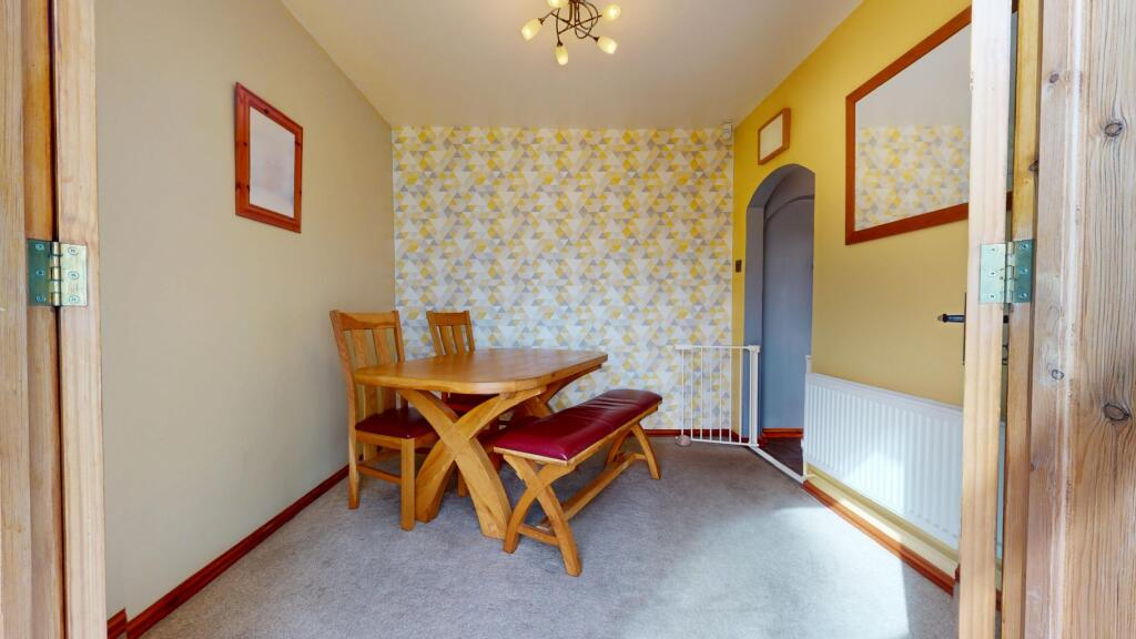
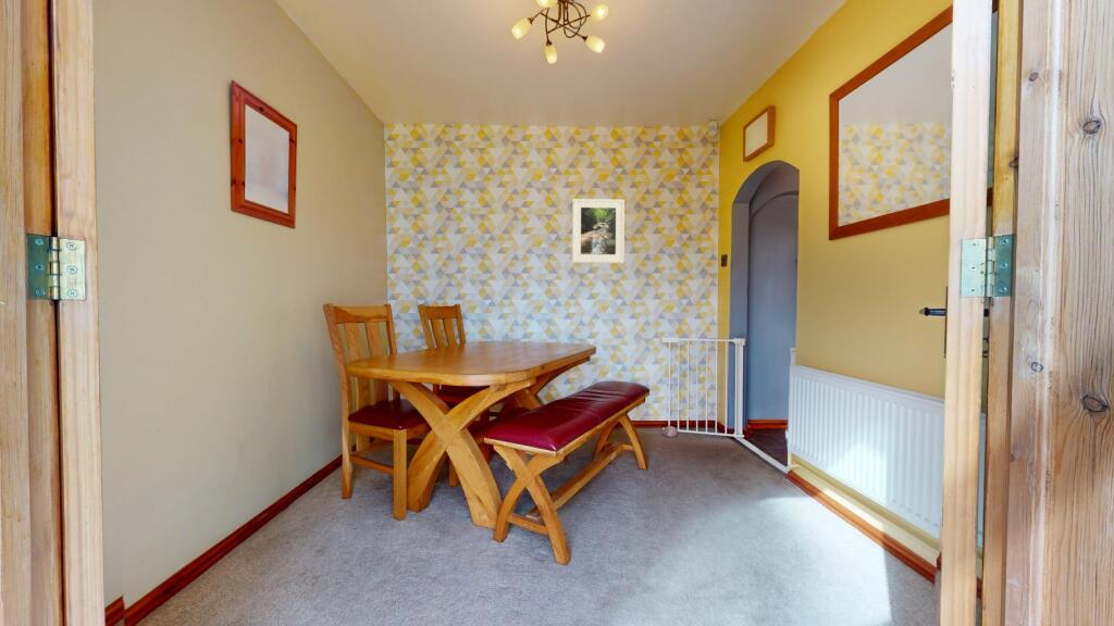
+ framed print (597, 230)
